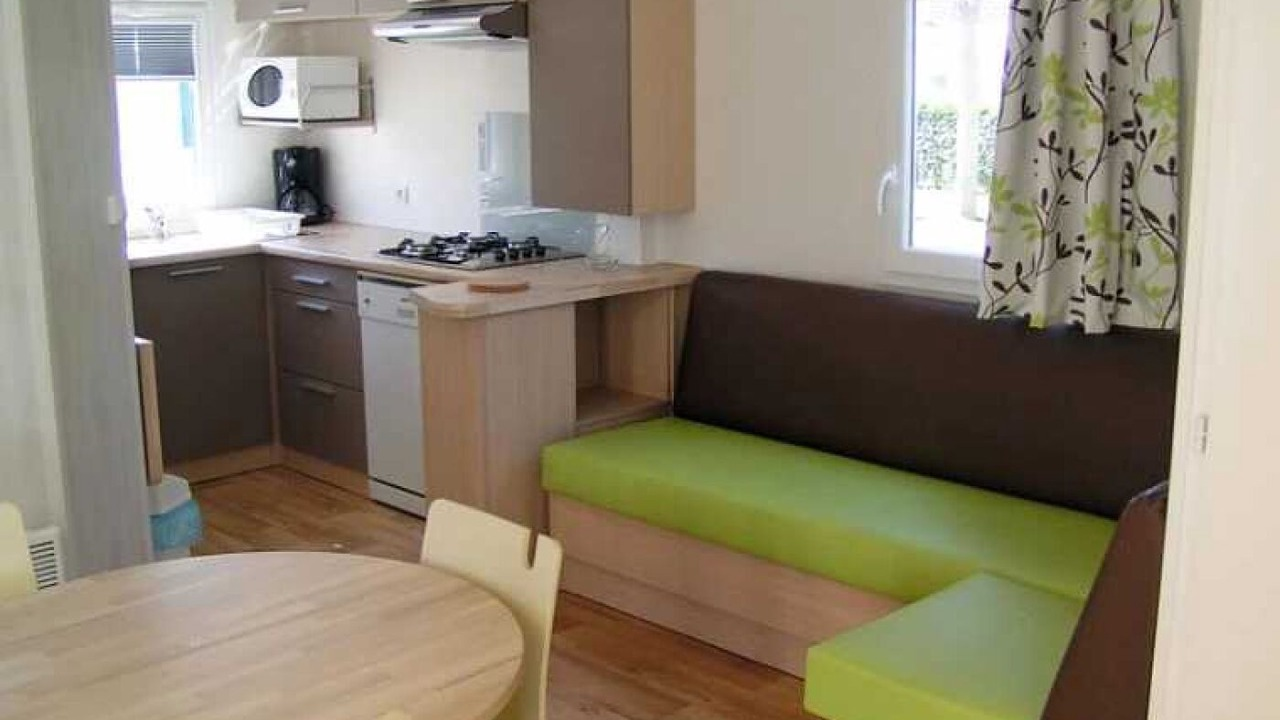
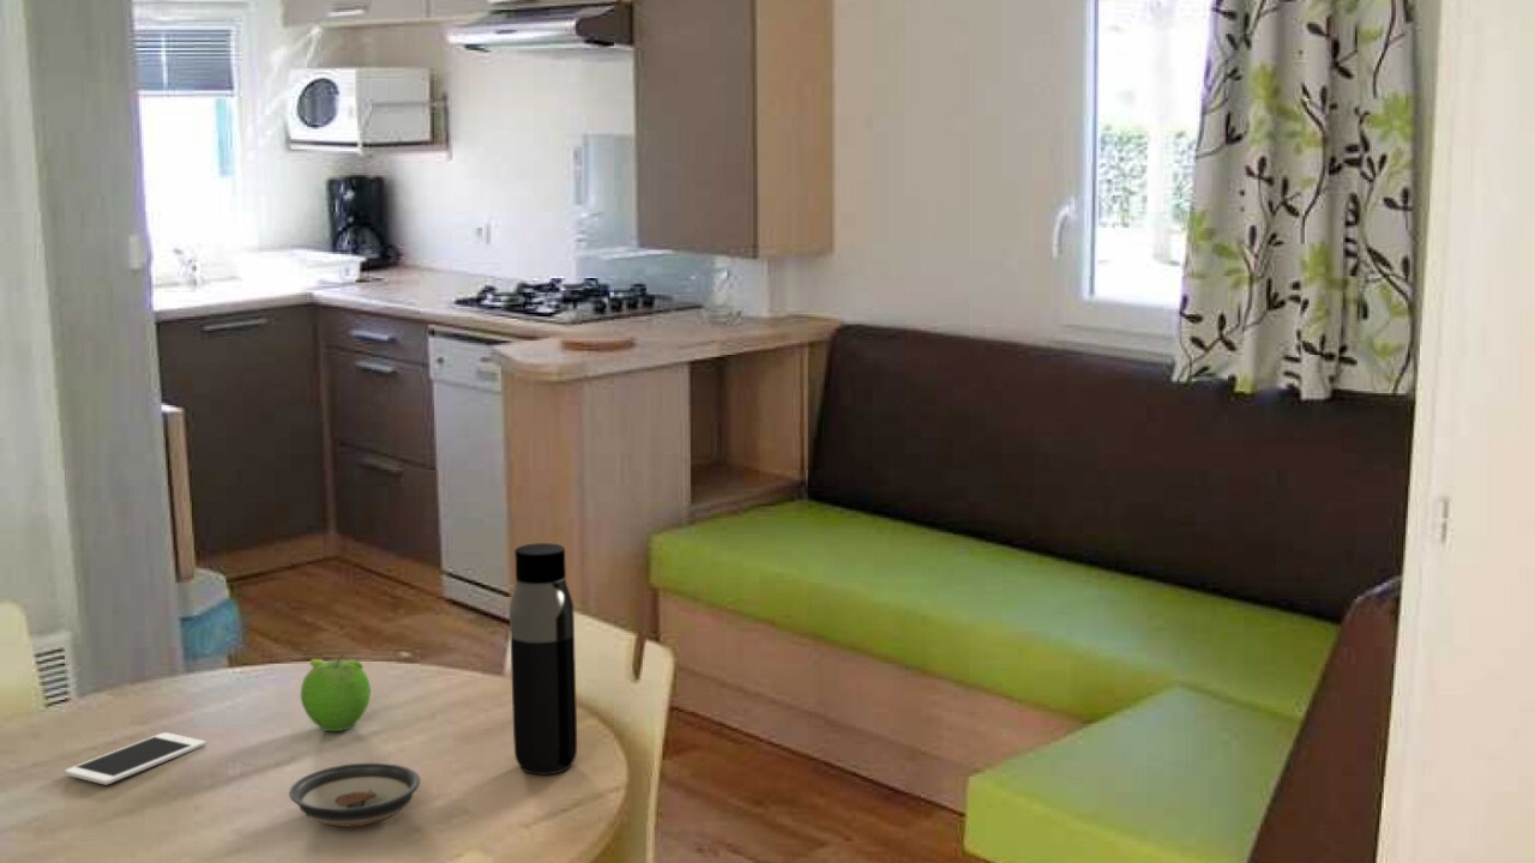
+ fruit (335, 692)
+ cell phone (137, 758)
+ saucer (355, 799)
+ water bottle (542, 658)
